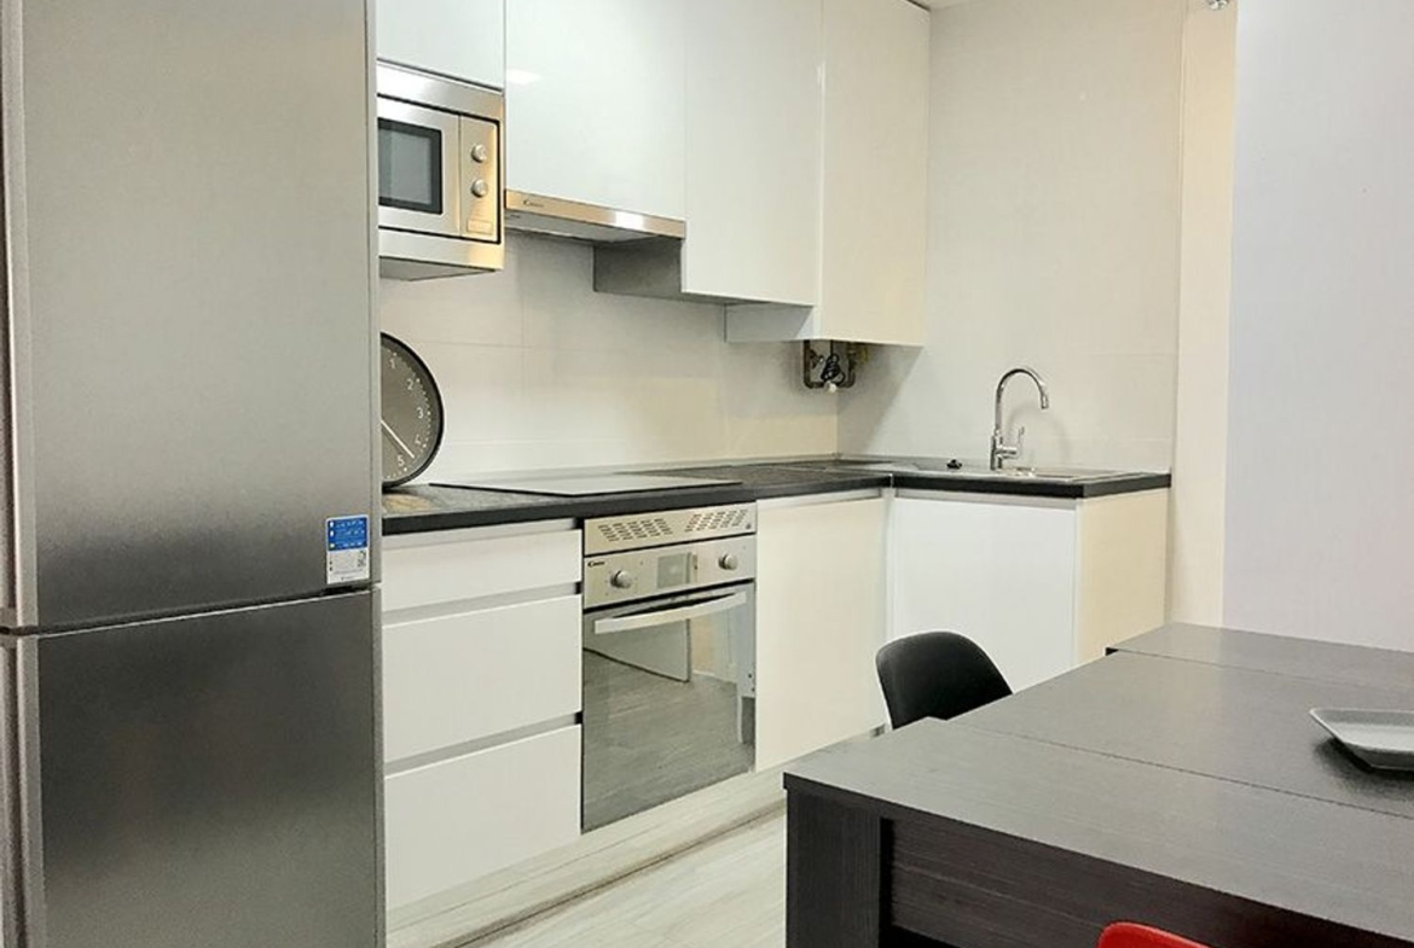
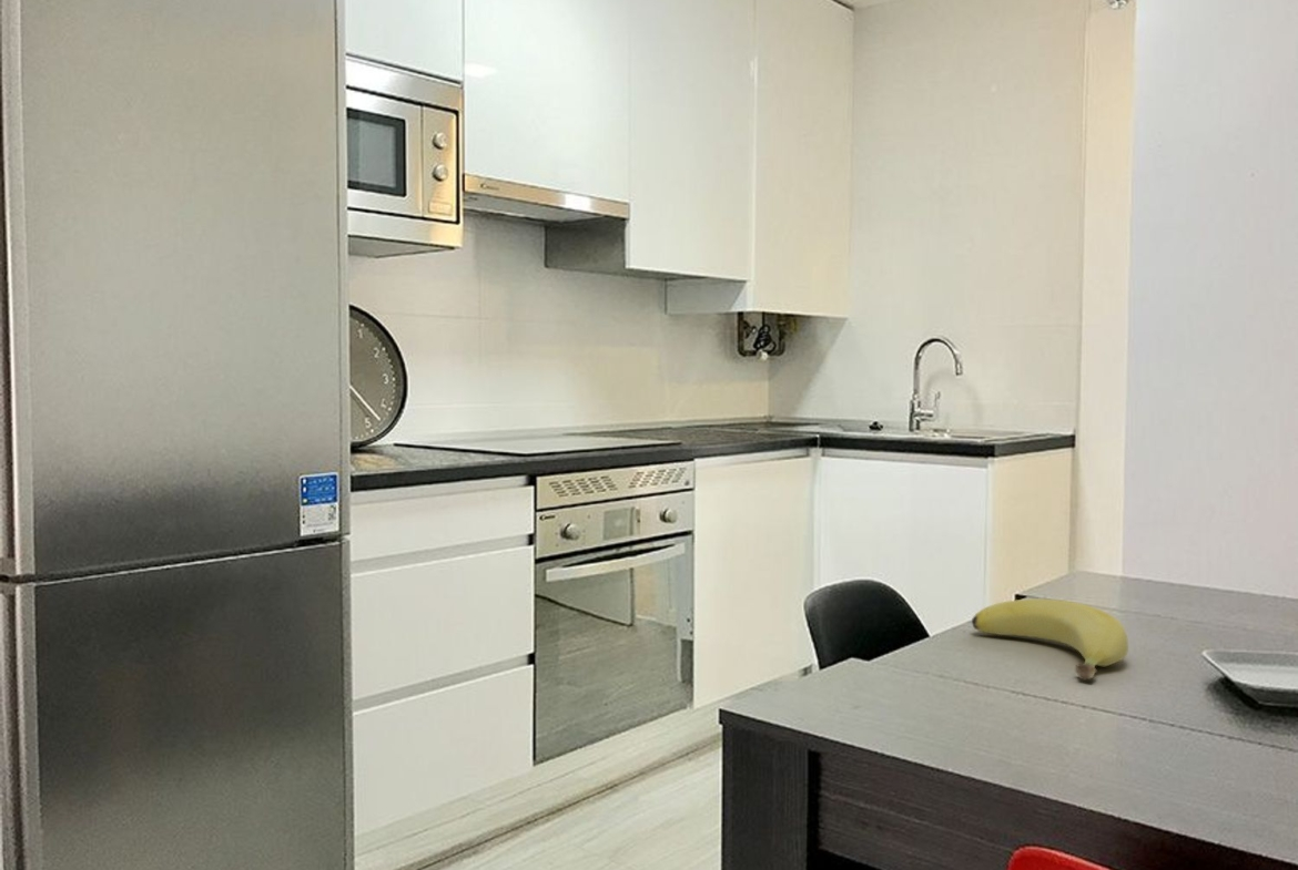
+ banana (1038, 630)
